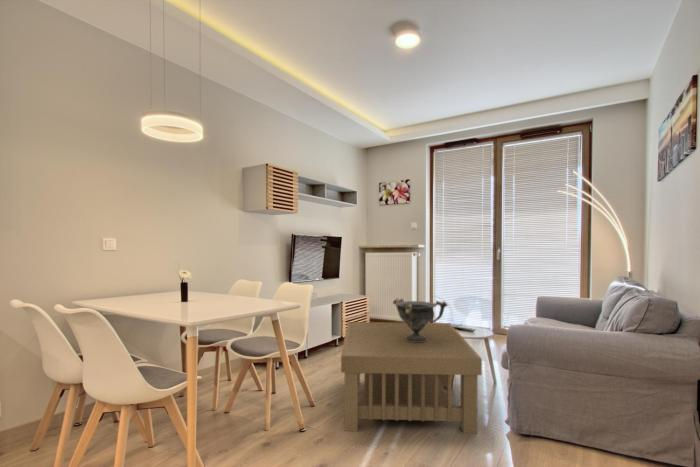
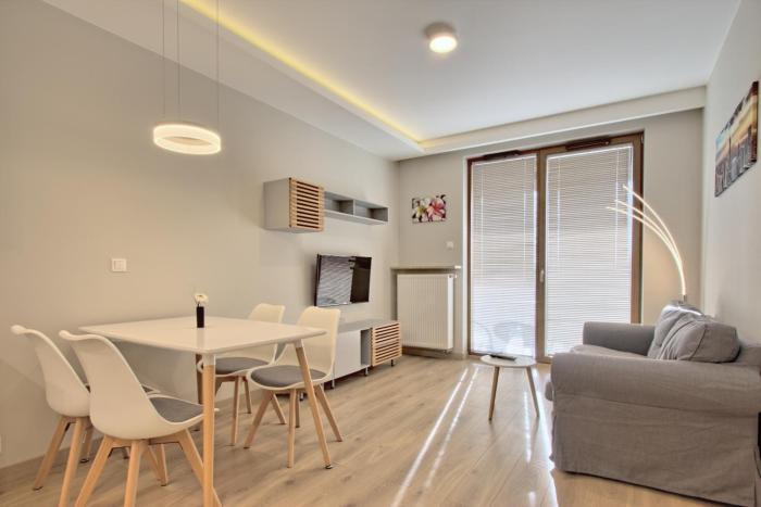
- coffee table (403, 370)
- decorative bowl (412, 319)
